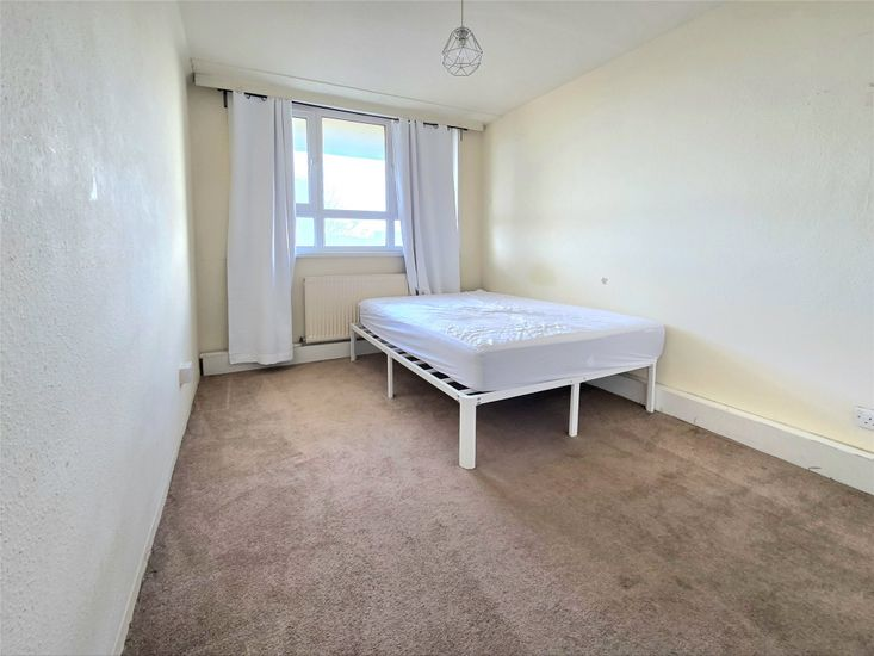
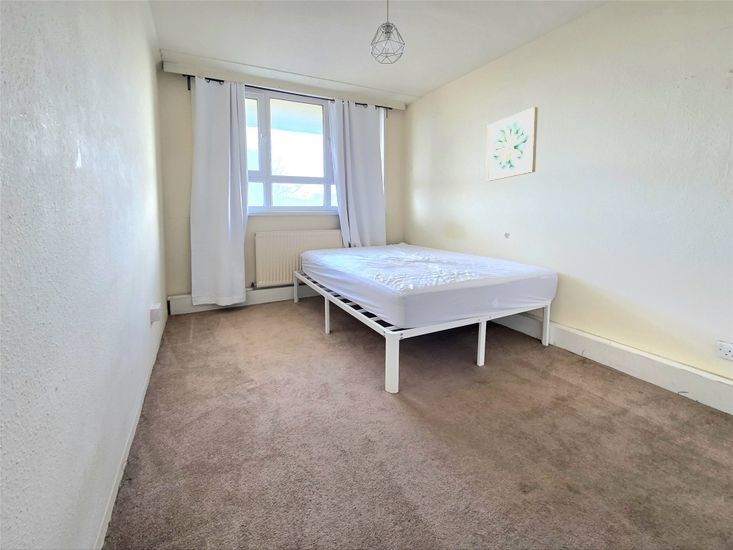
+ wall art (509, 147)
